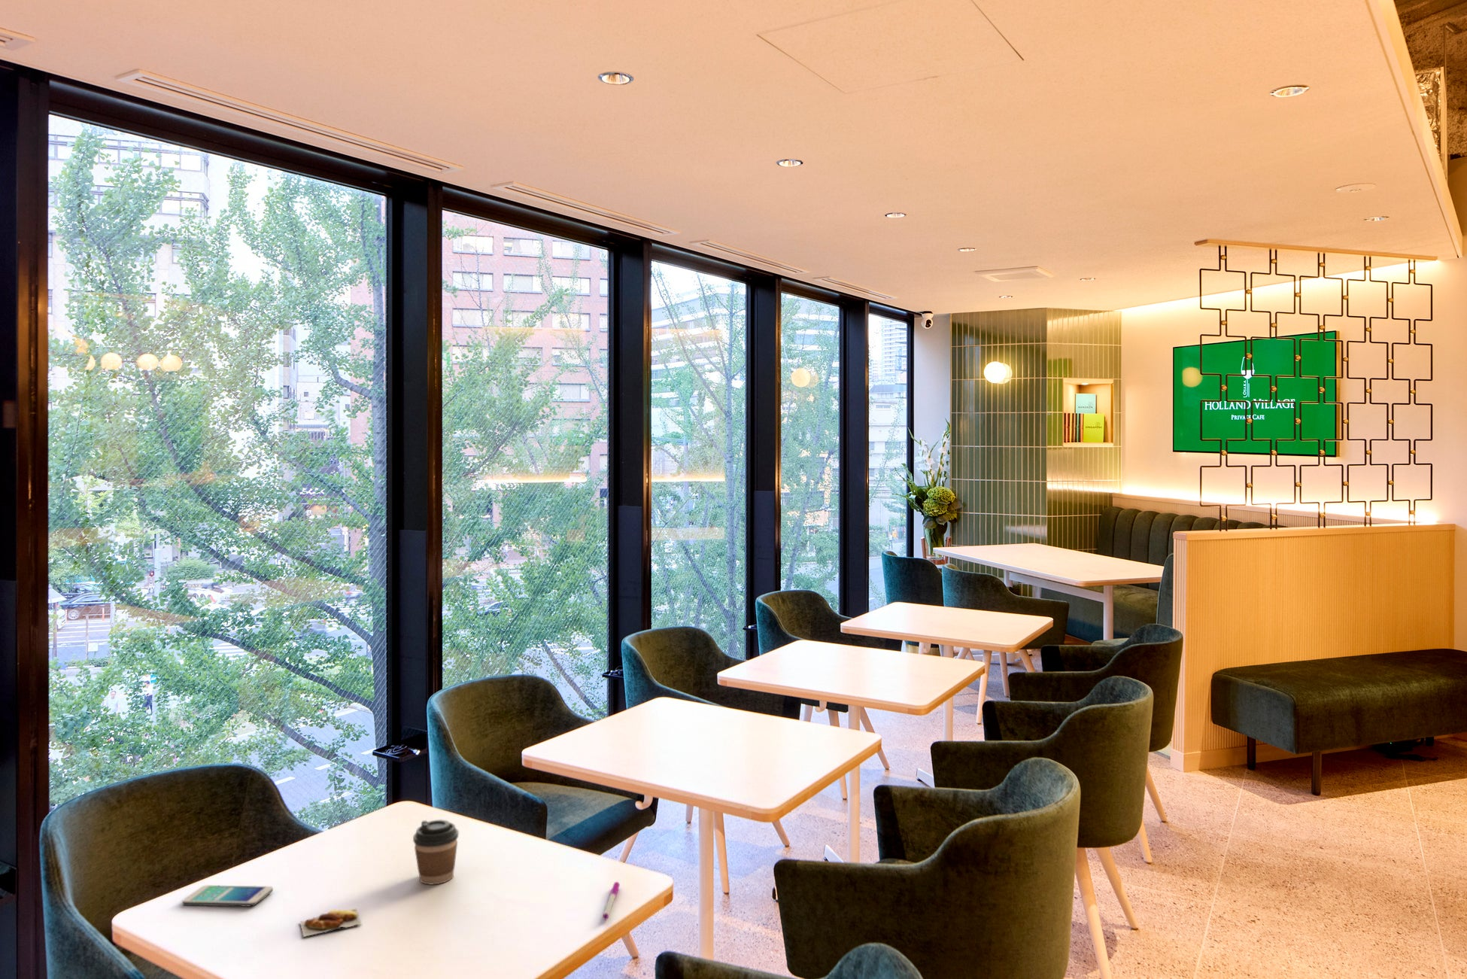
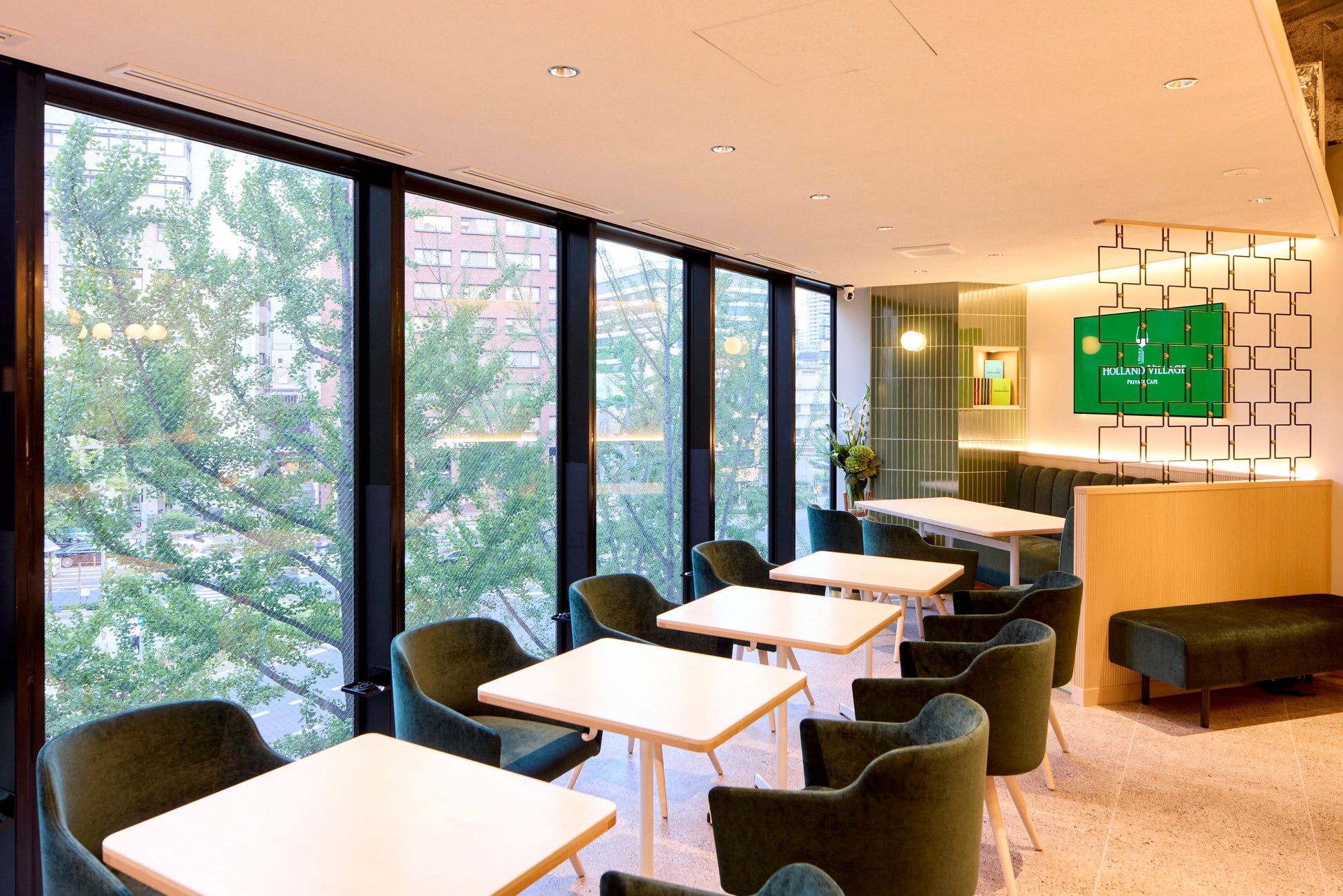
- smartphone (228, 896)
- pen (611, 900)
- pastry (330, 918)
- coffee cup (436, 849)
